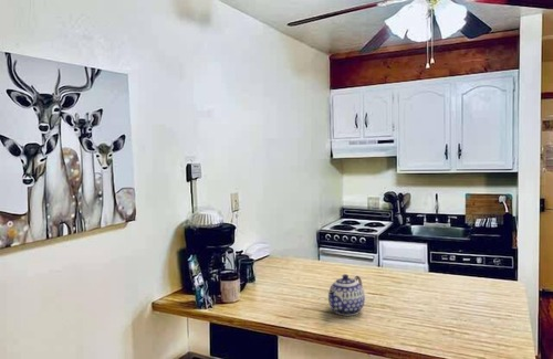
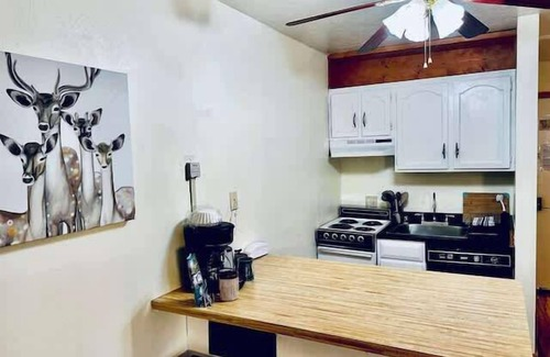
- teapot (346, 293)
